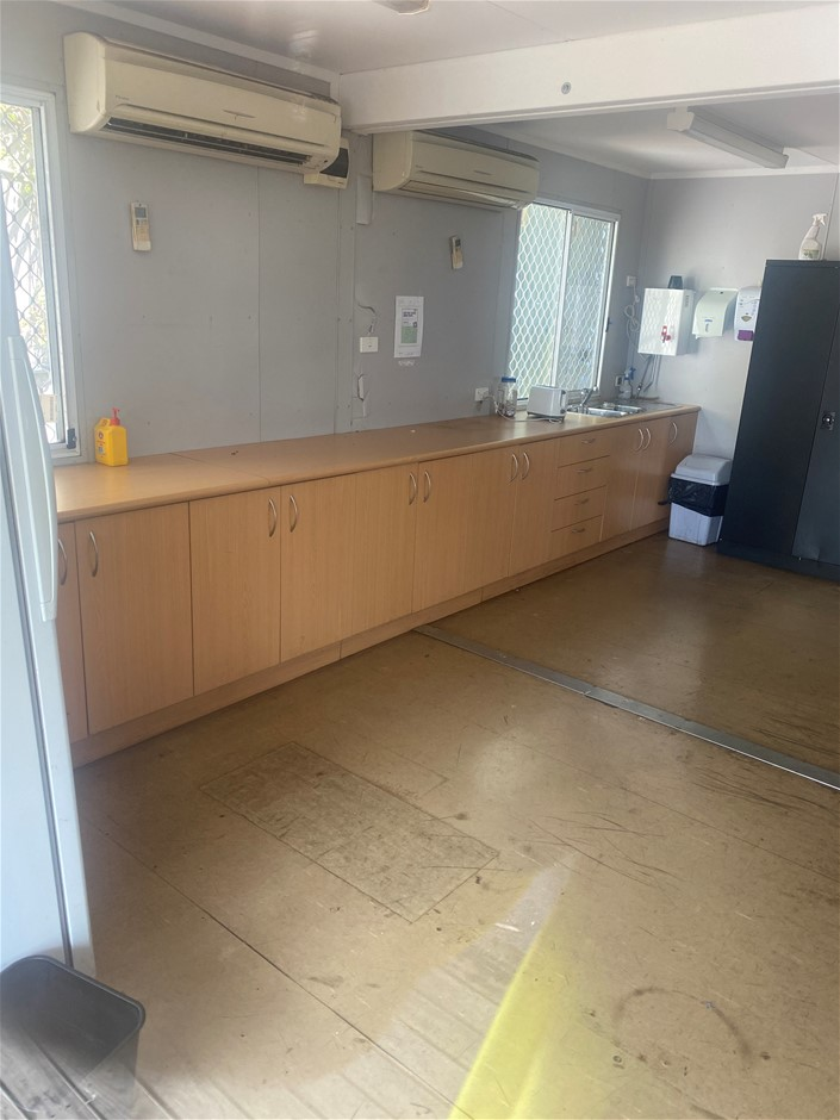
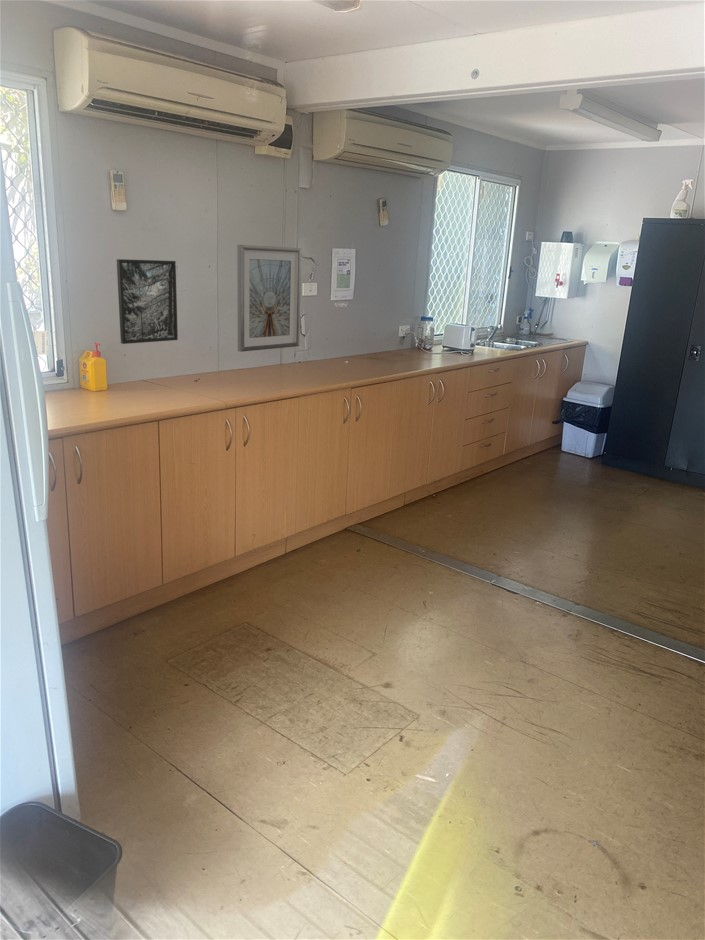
+ picture frame (270, 298)
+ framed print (148, 301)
